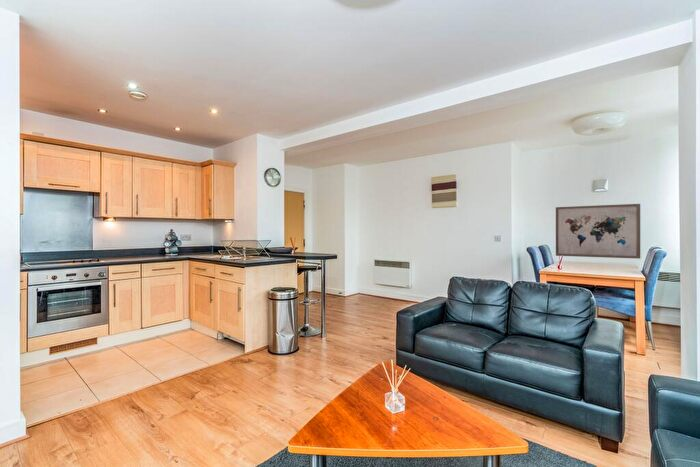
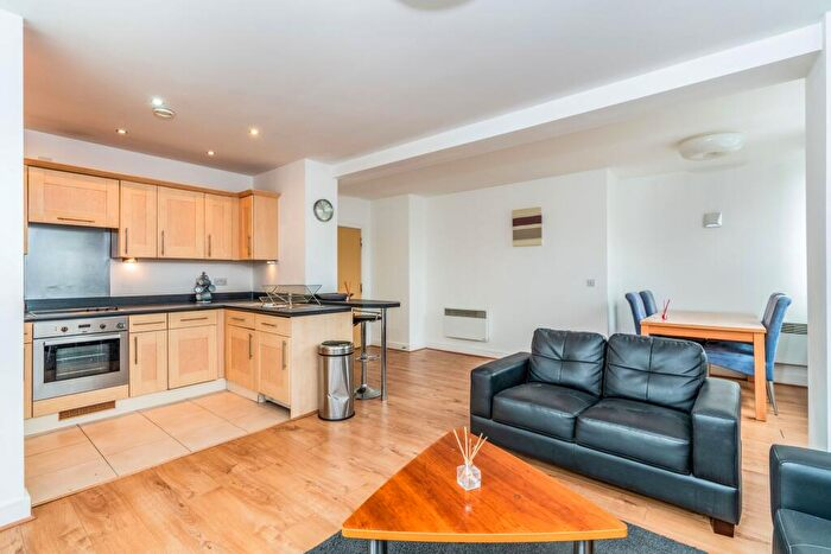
- wall art (595, 231)
